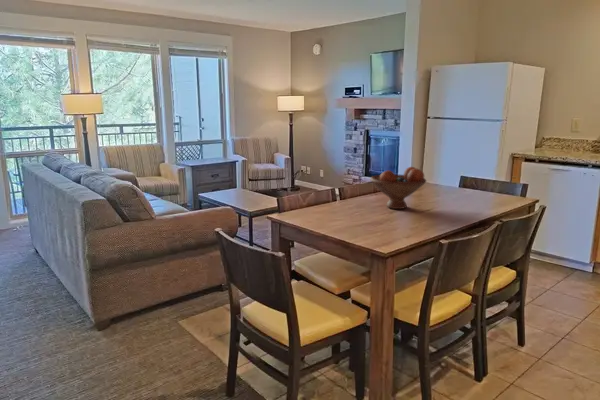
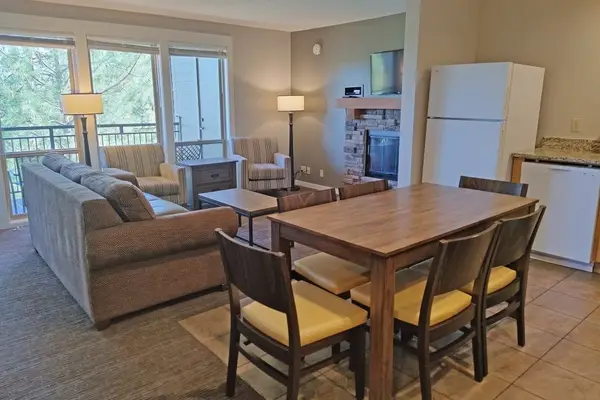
- fruit bowl (397, 187)
